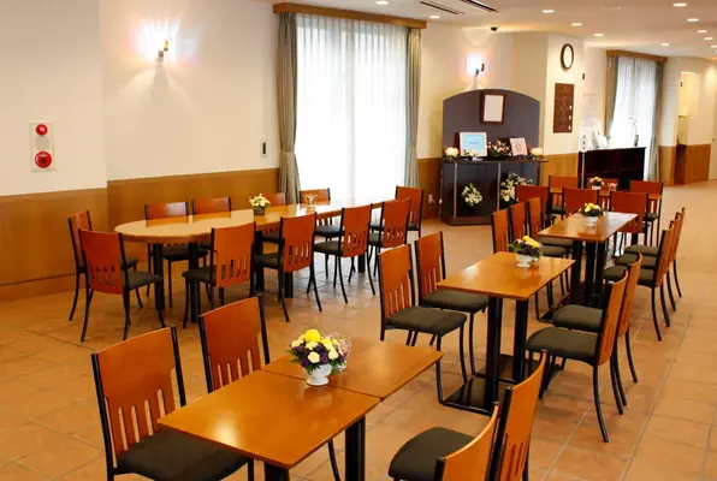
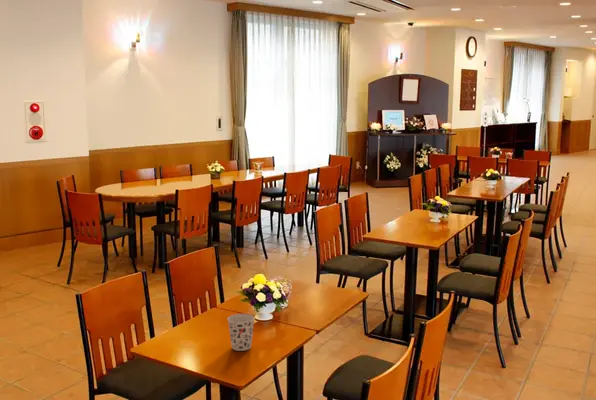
+ cup (241, 332)
